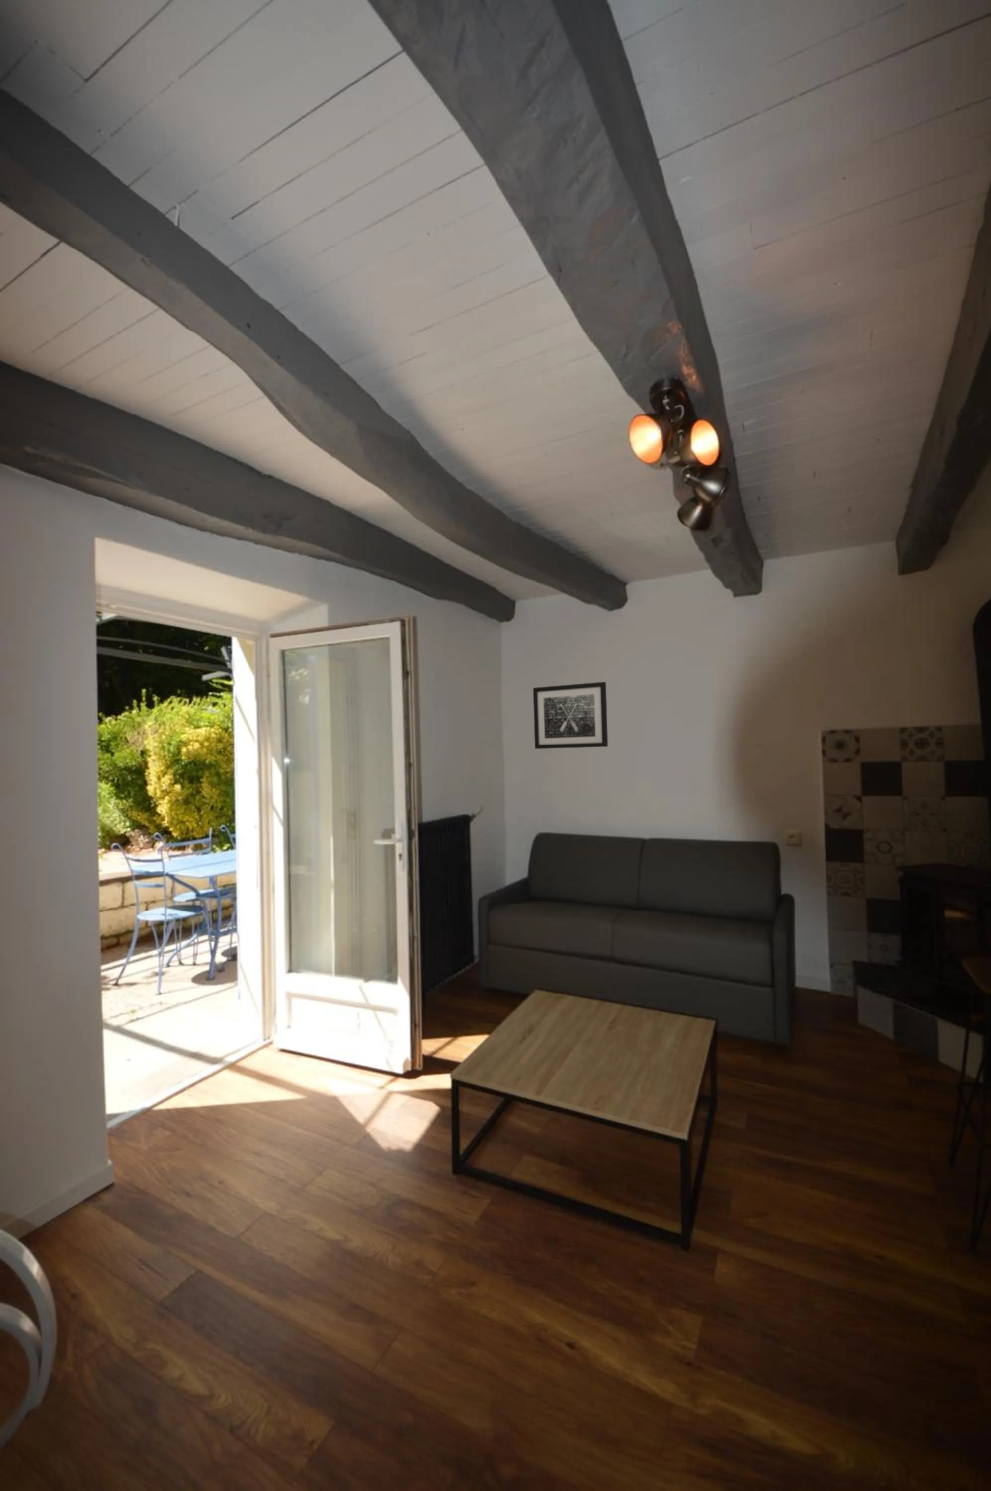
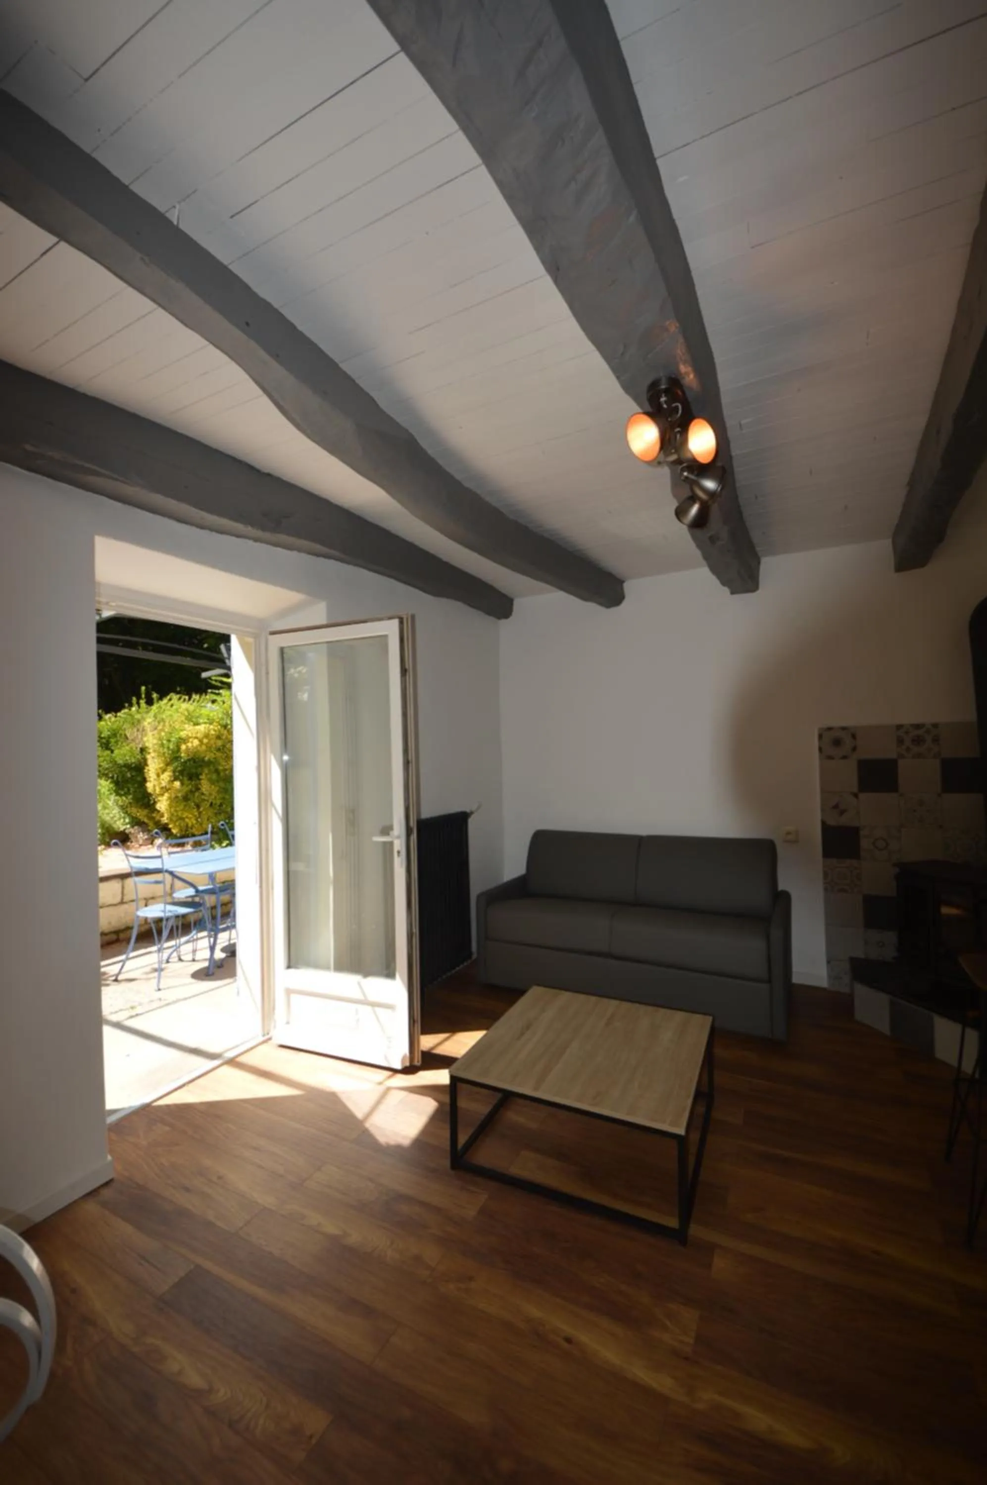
- wall art (570, 716)
